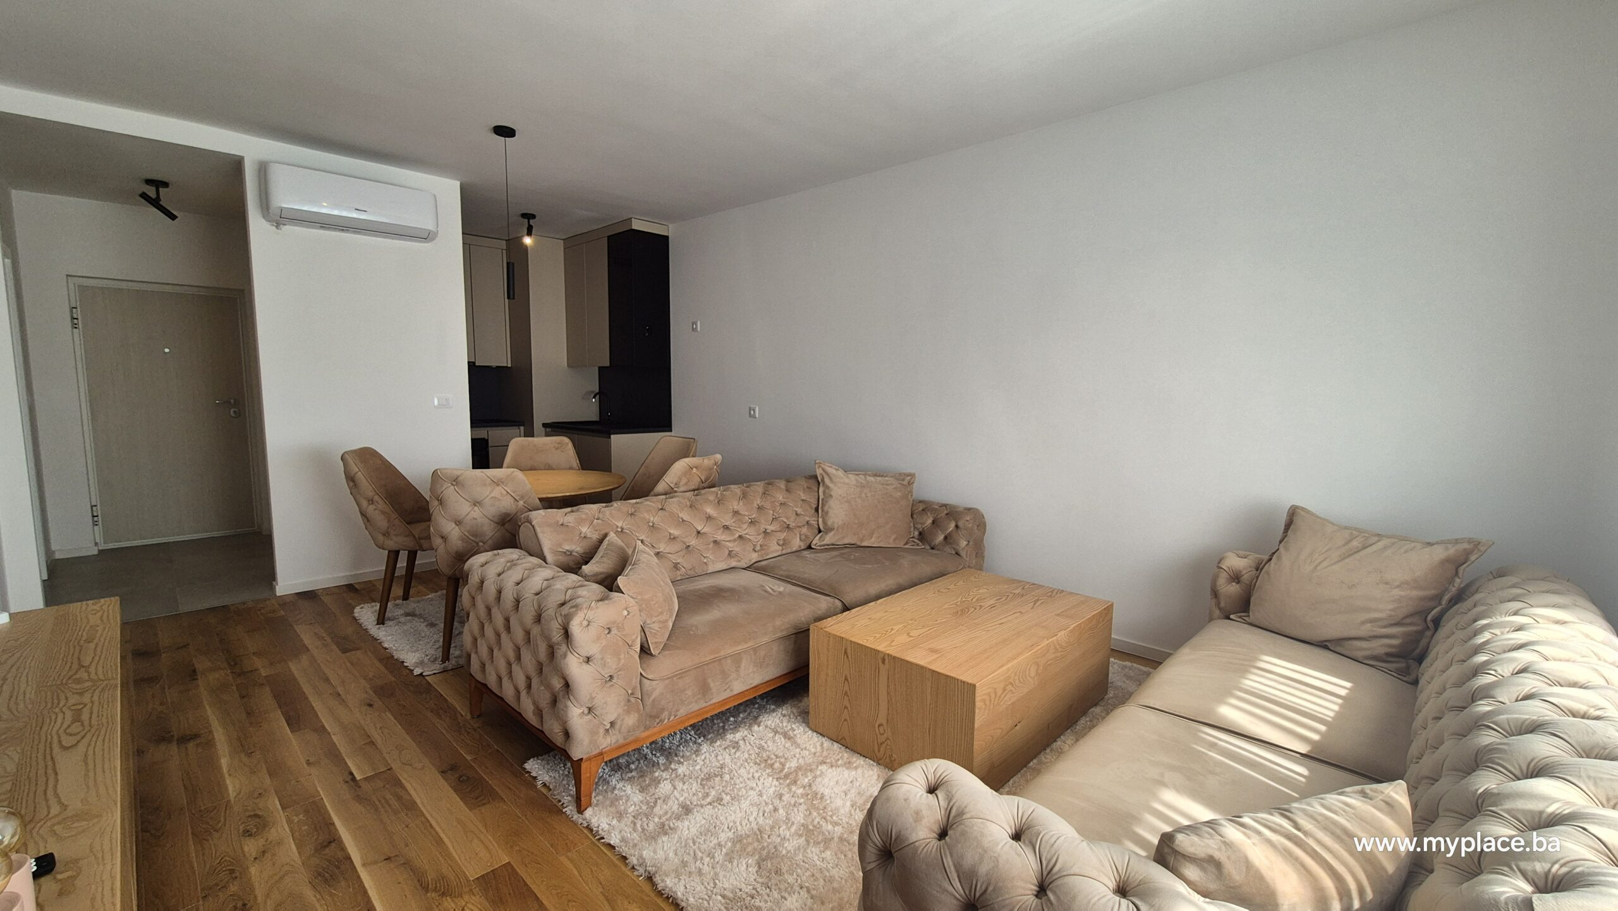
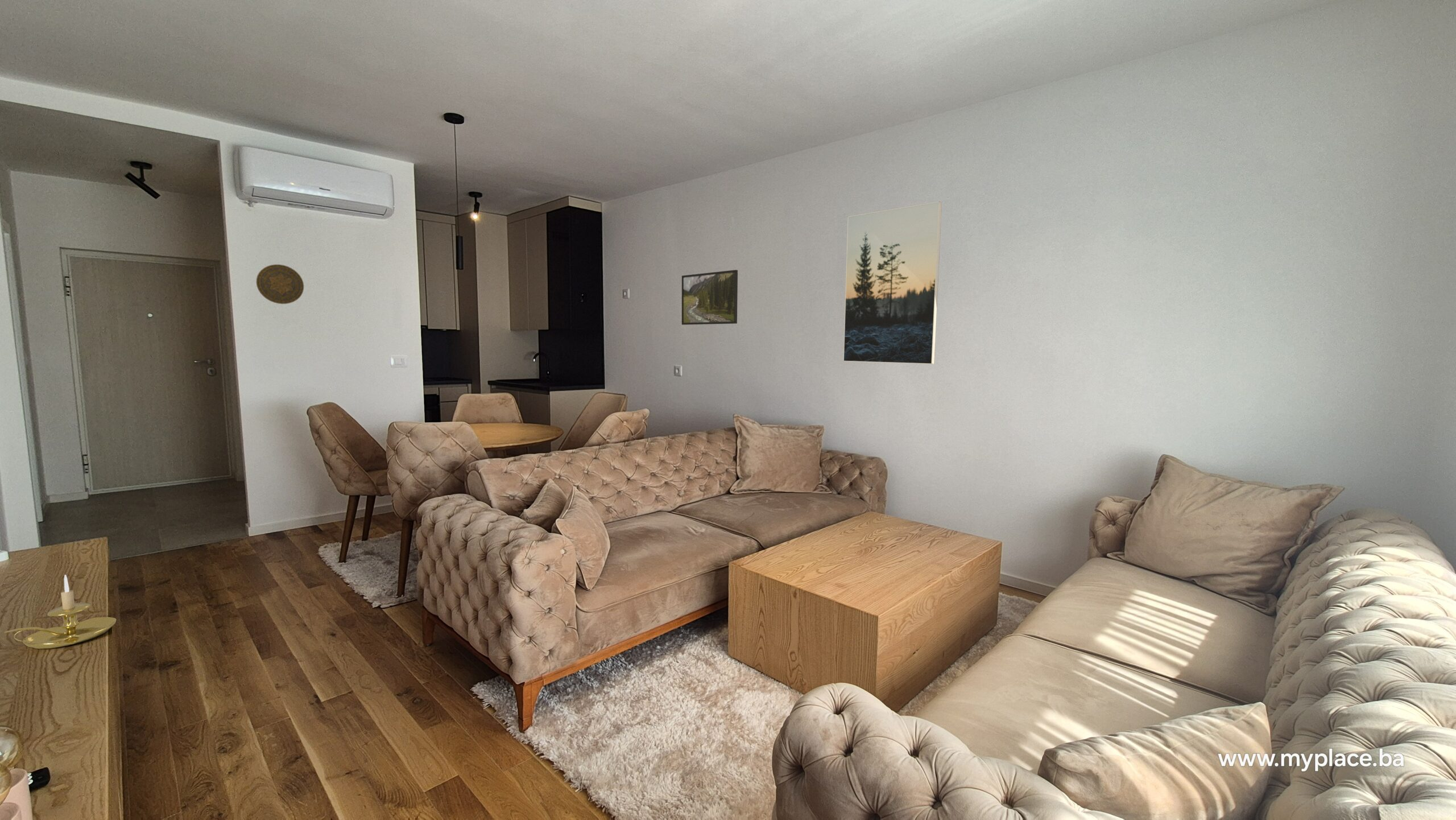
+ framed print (708, 298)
+ candle holder (61, 608)
+ decorative plate (280, 284)
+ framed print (889, 287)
